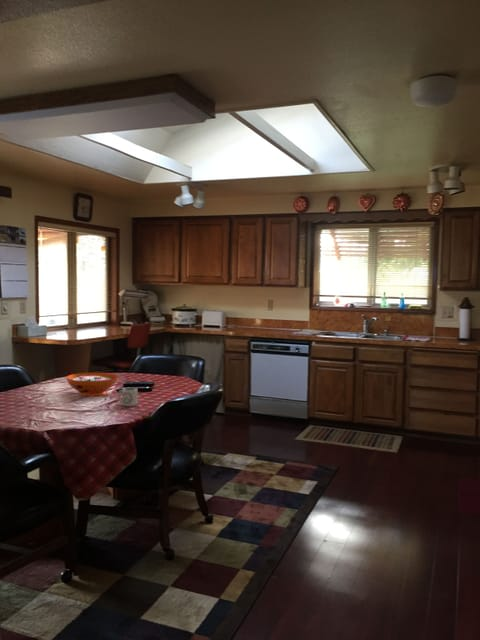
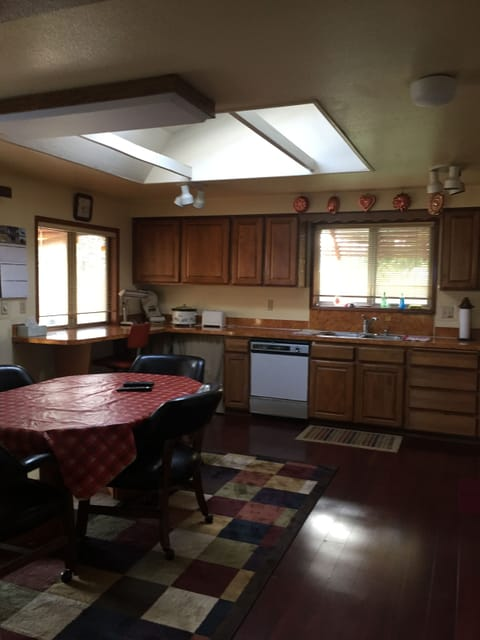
- cup (127, 396)
- decorative bowl (92, 384)
